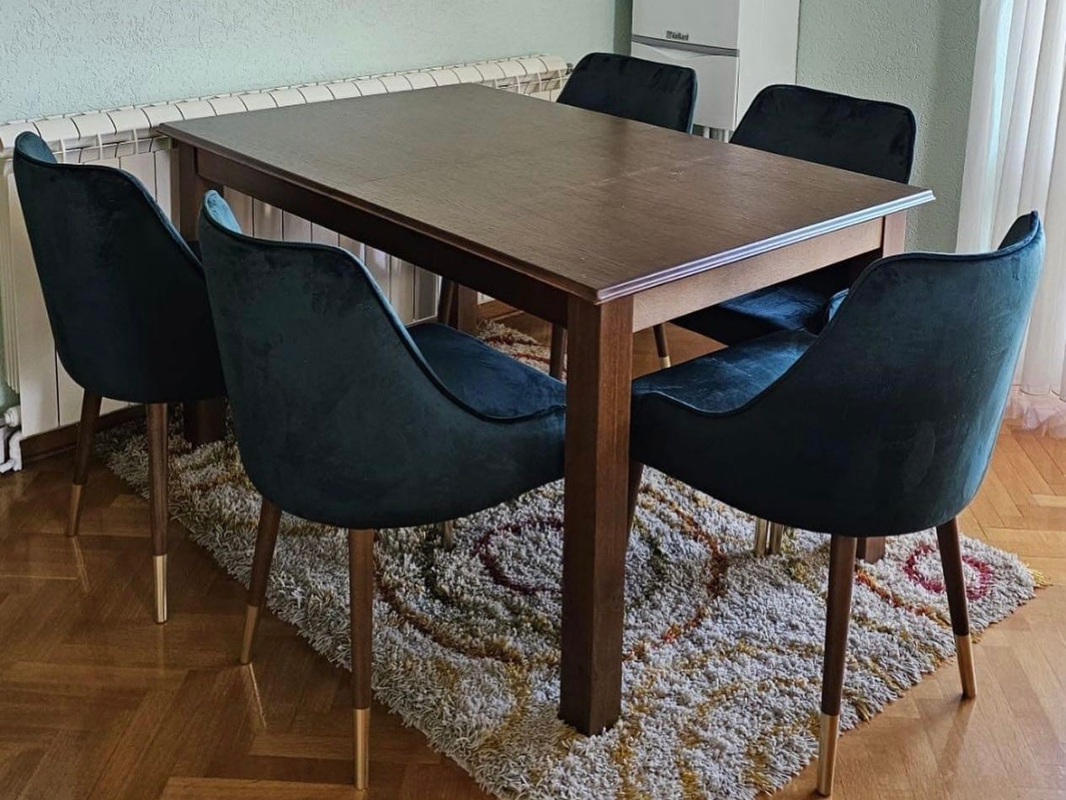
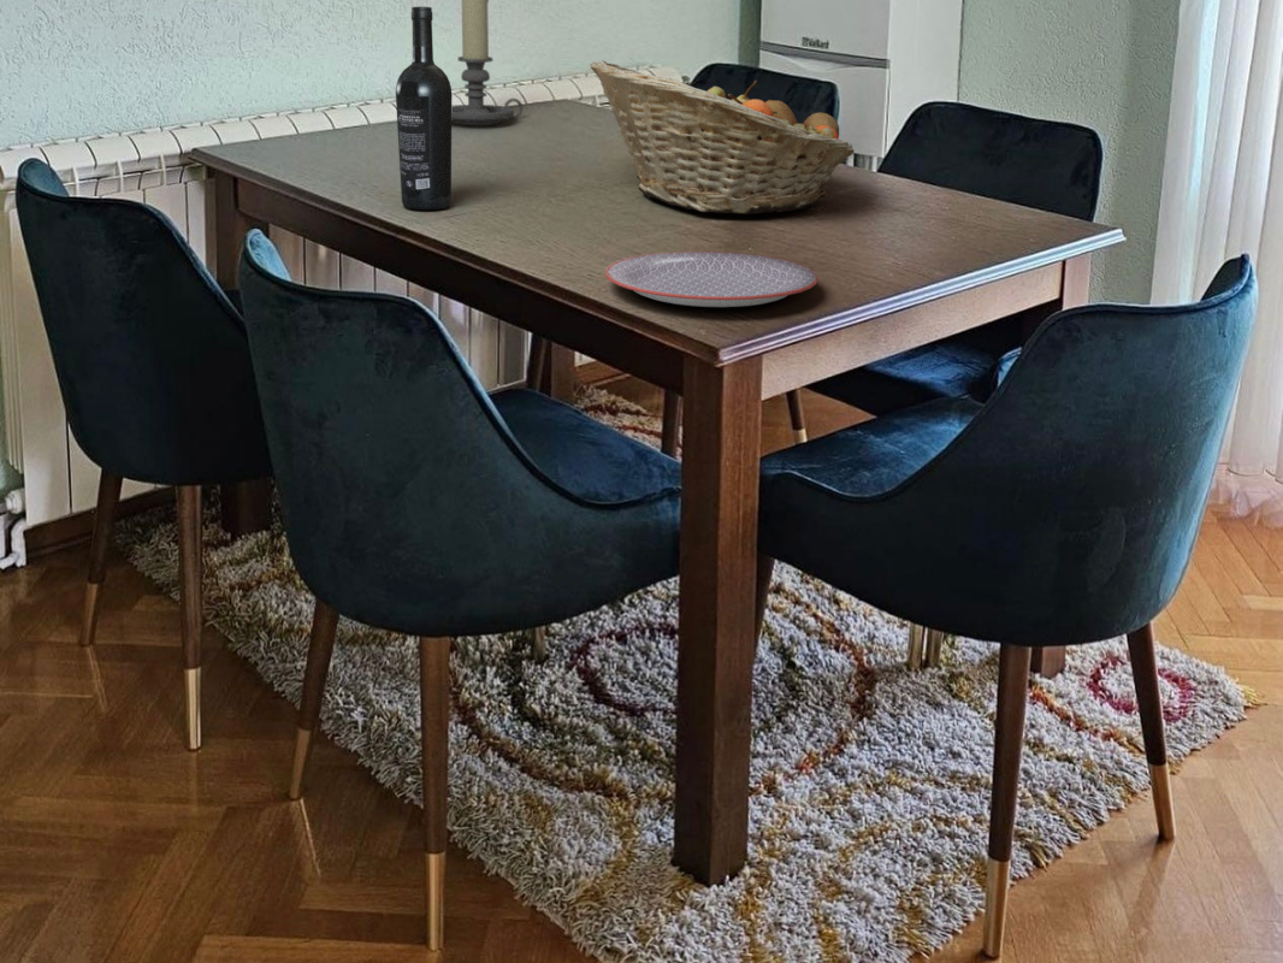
+ fruit basket (717, 130)
+ plate (710, 280)
+ wine bottle (424, 108)
+ candle holder (481, 48)
